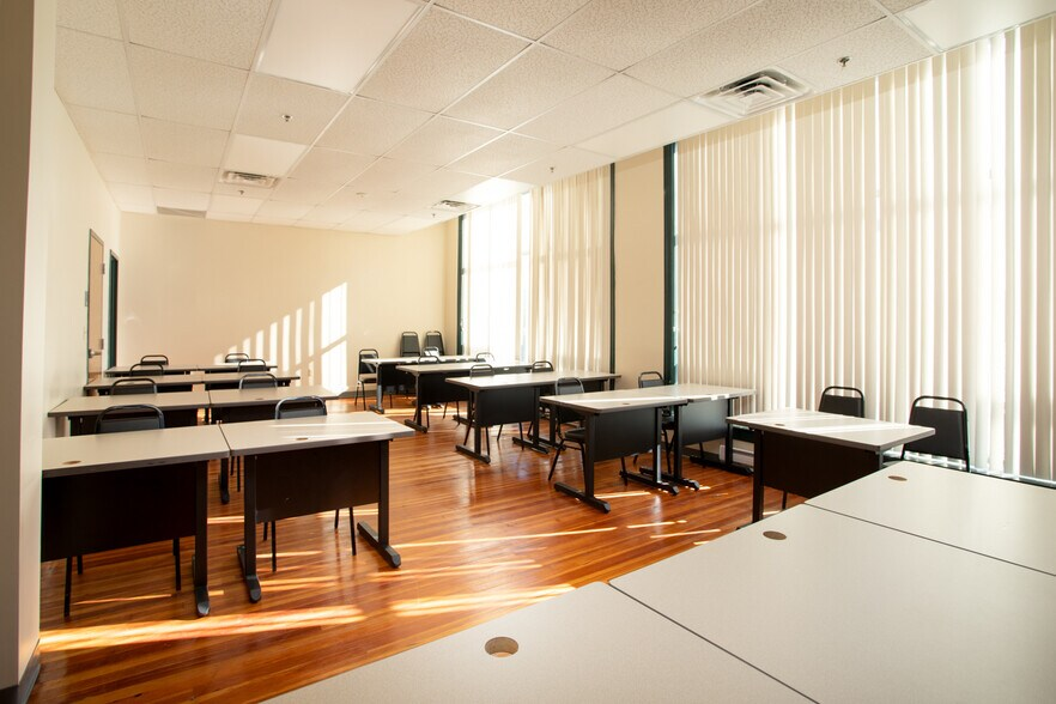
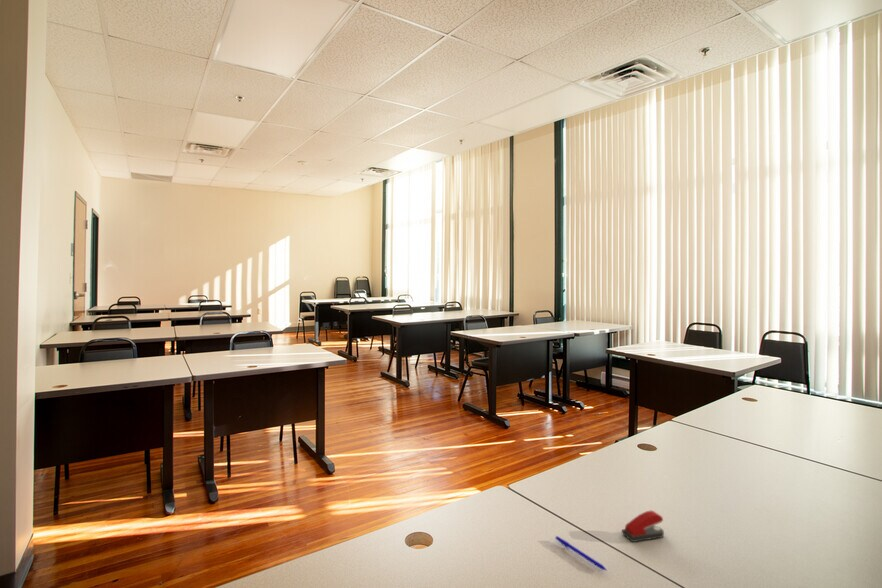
+ pen (580, 553)
+ stapler (644, 524)
